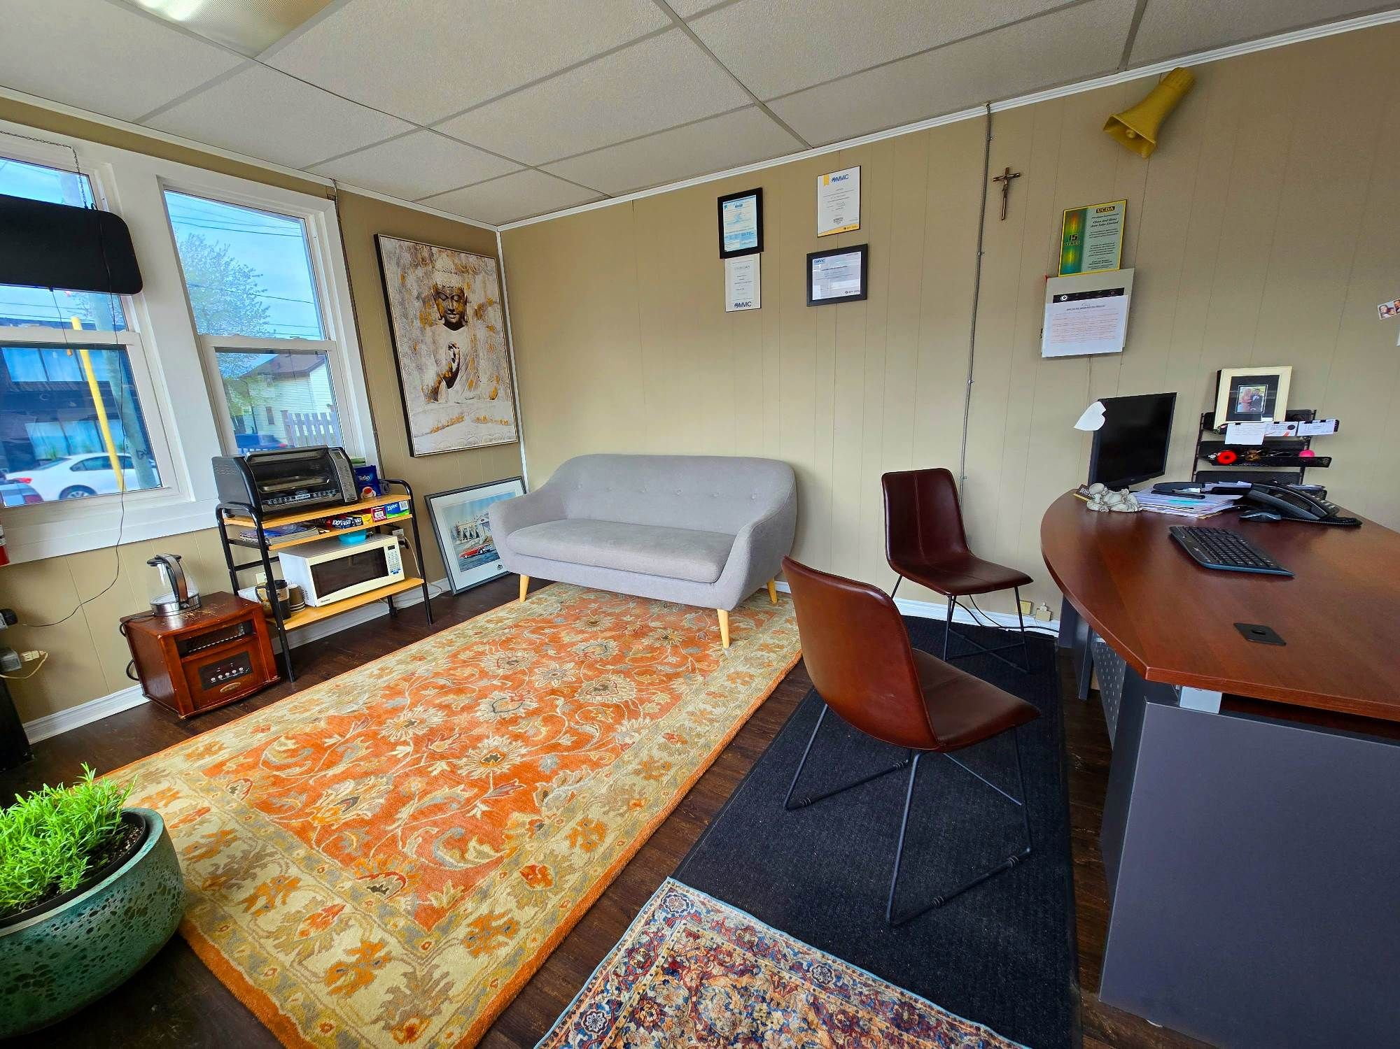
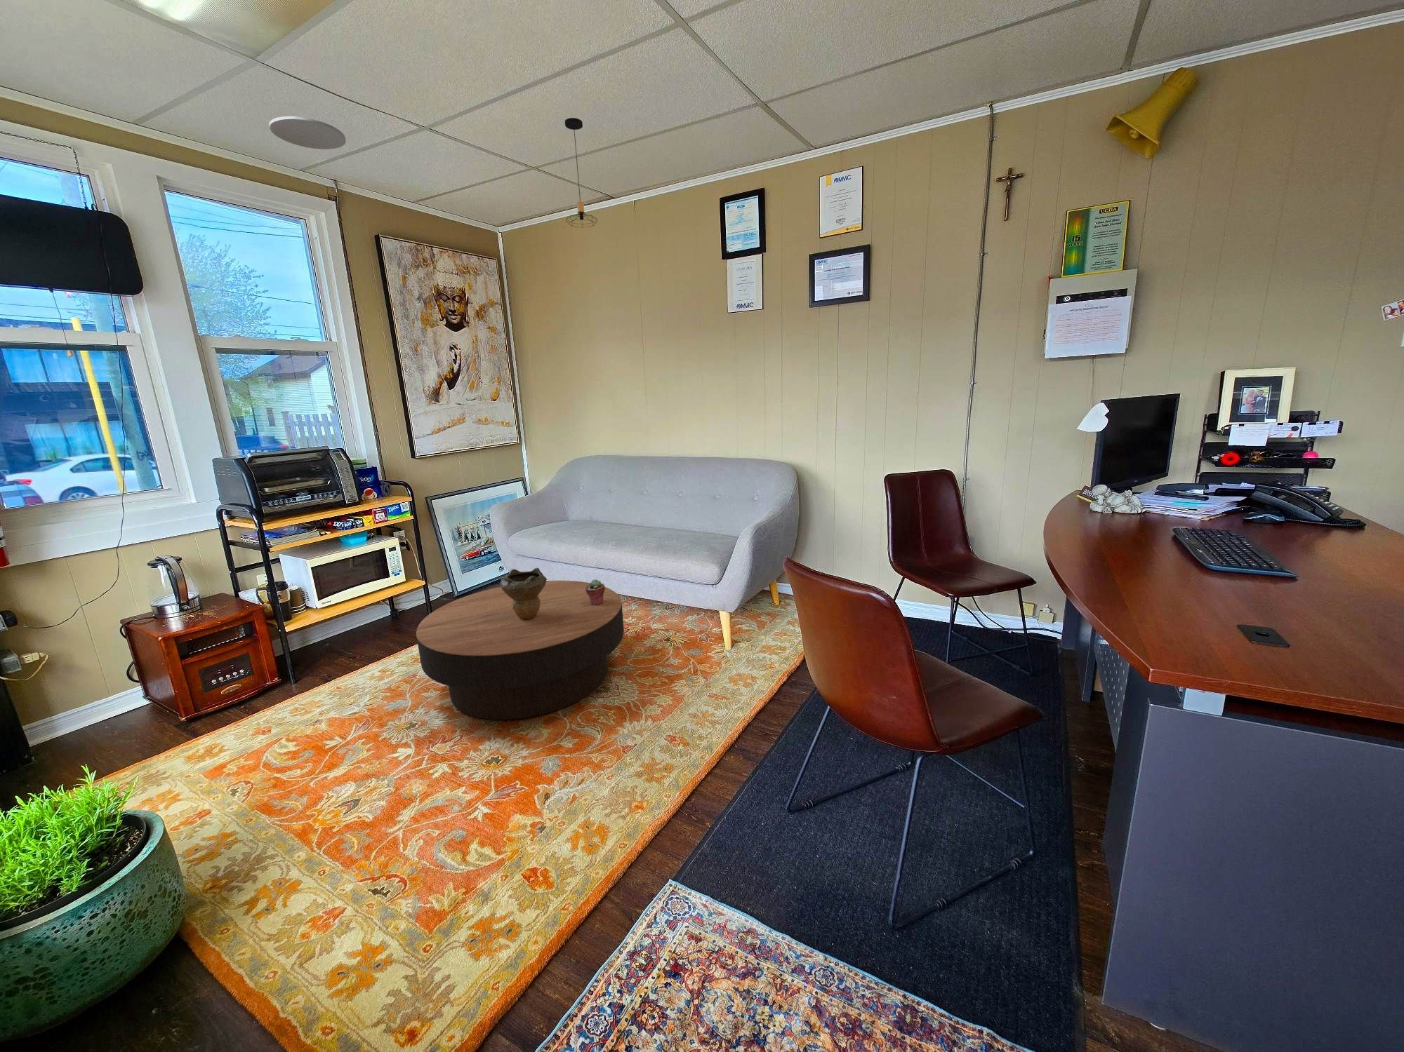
+ ceiling light (308, 134)
+ potted succulent (595, 590)
+ pendant light (578, 178)
+ coffee table (528, 644)
+ decorative bowl (524, 595)
